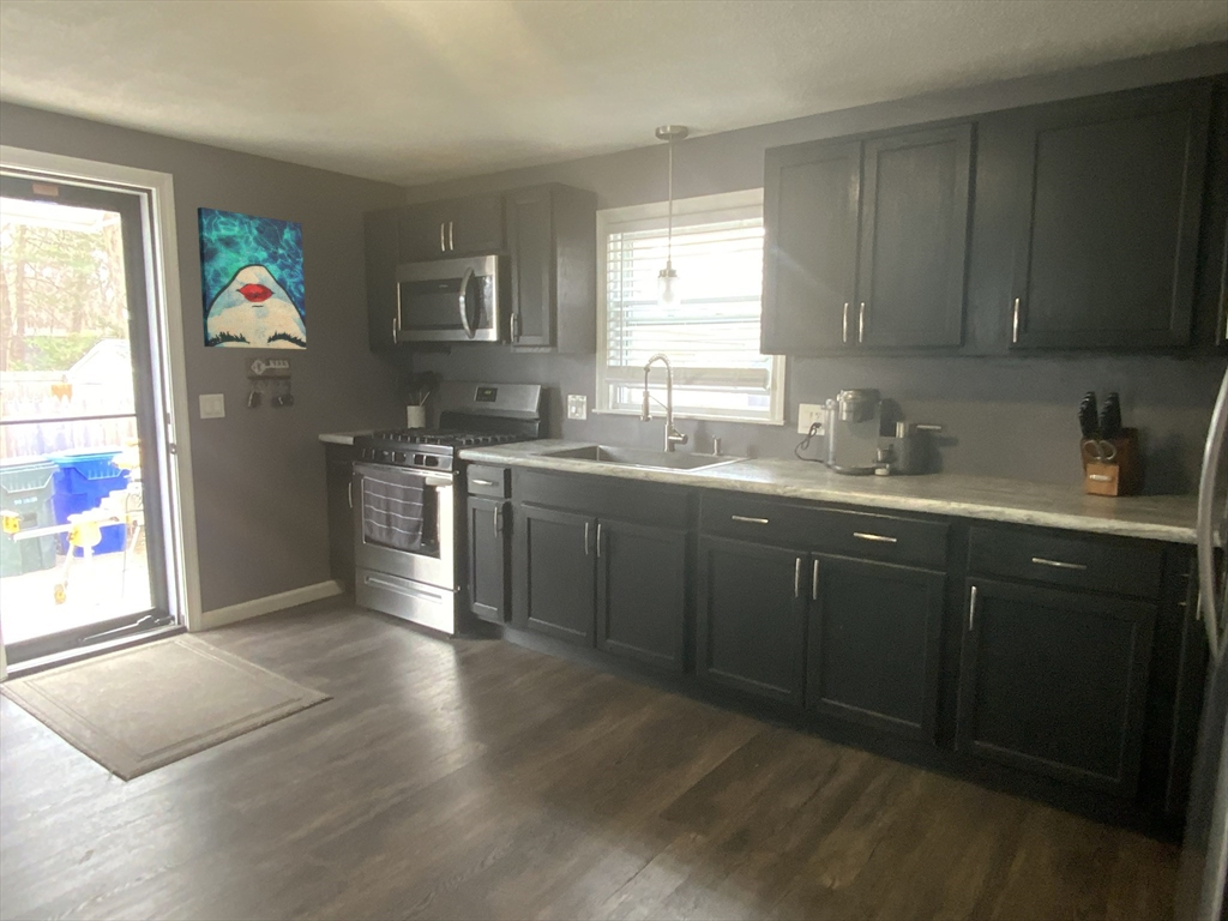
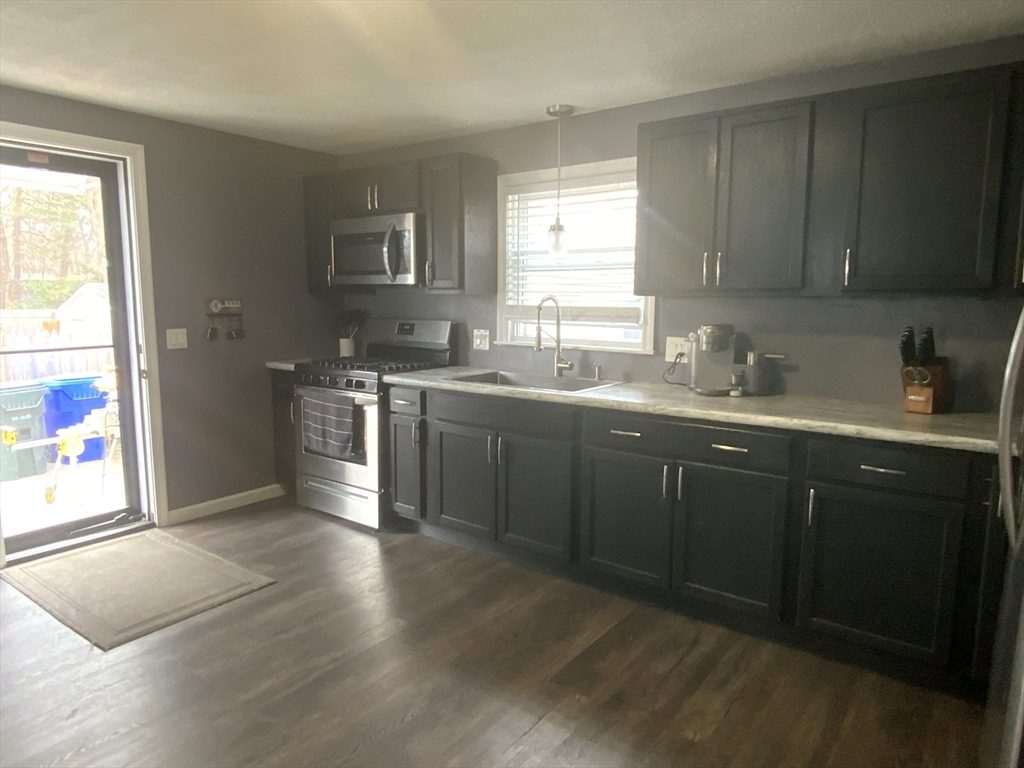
- wall art (254, 282)
